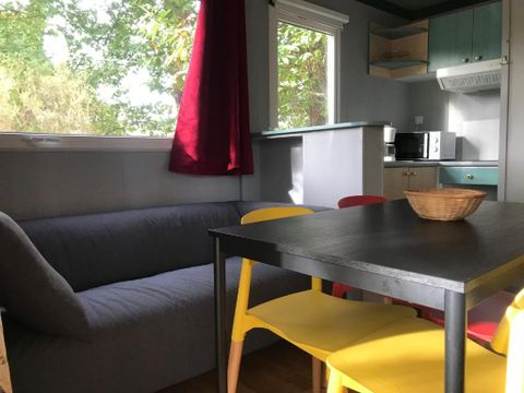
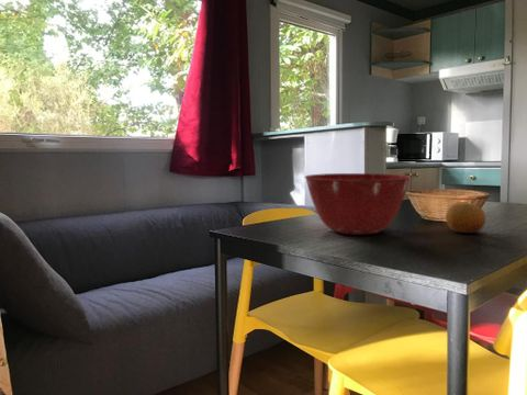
+ fruit (464, 217)
+ mixing bowl (356, 203)
